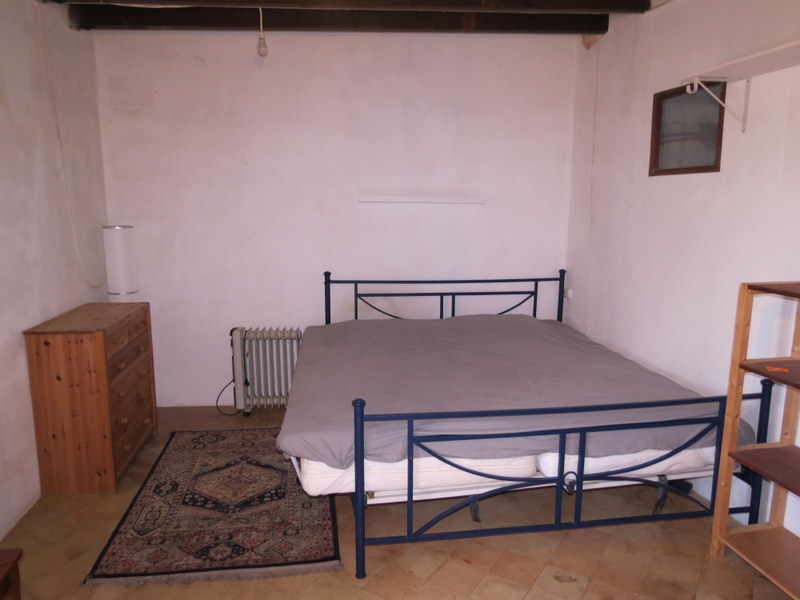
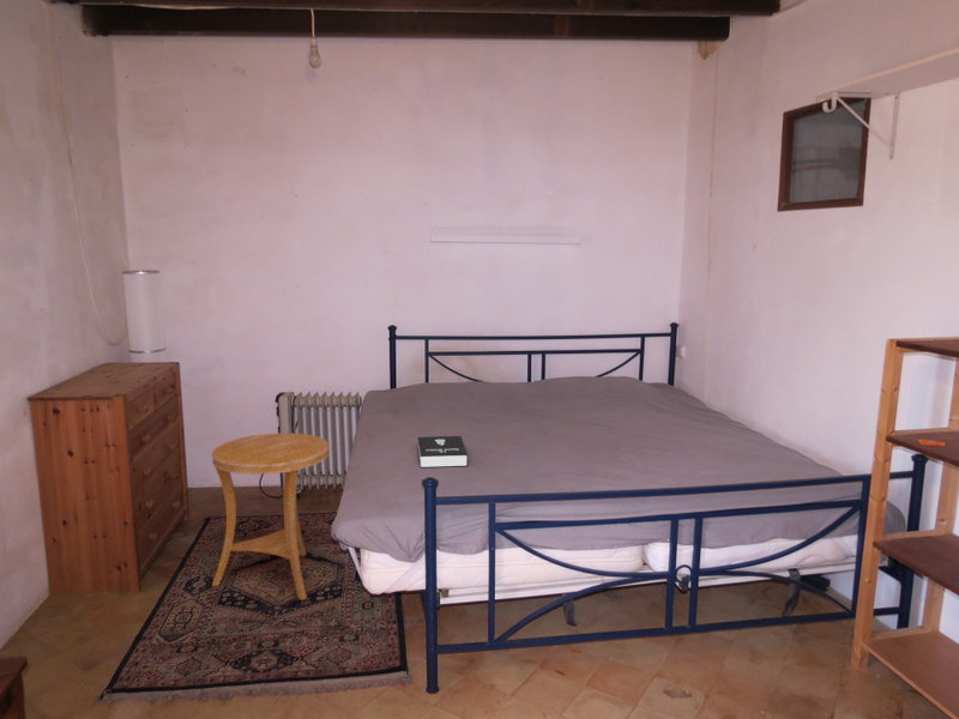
+ booklet (441, 451)
+ side table (284, 513)
